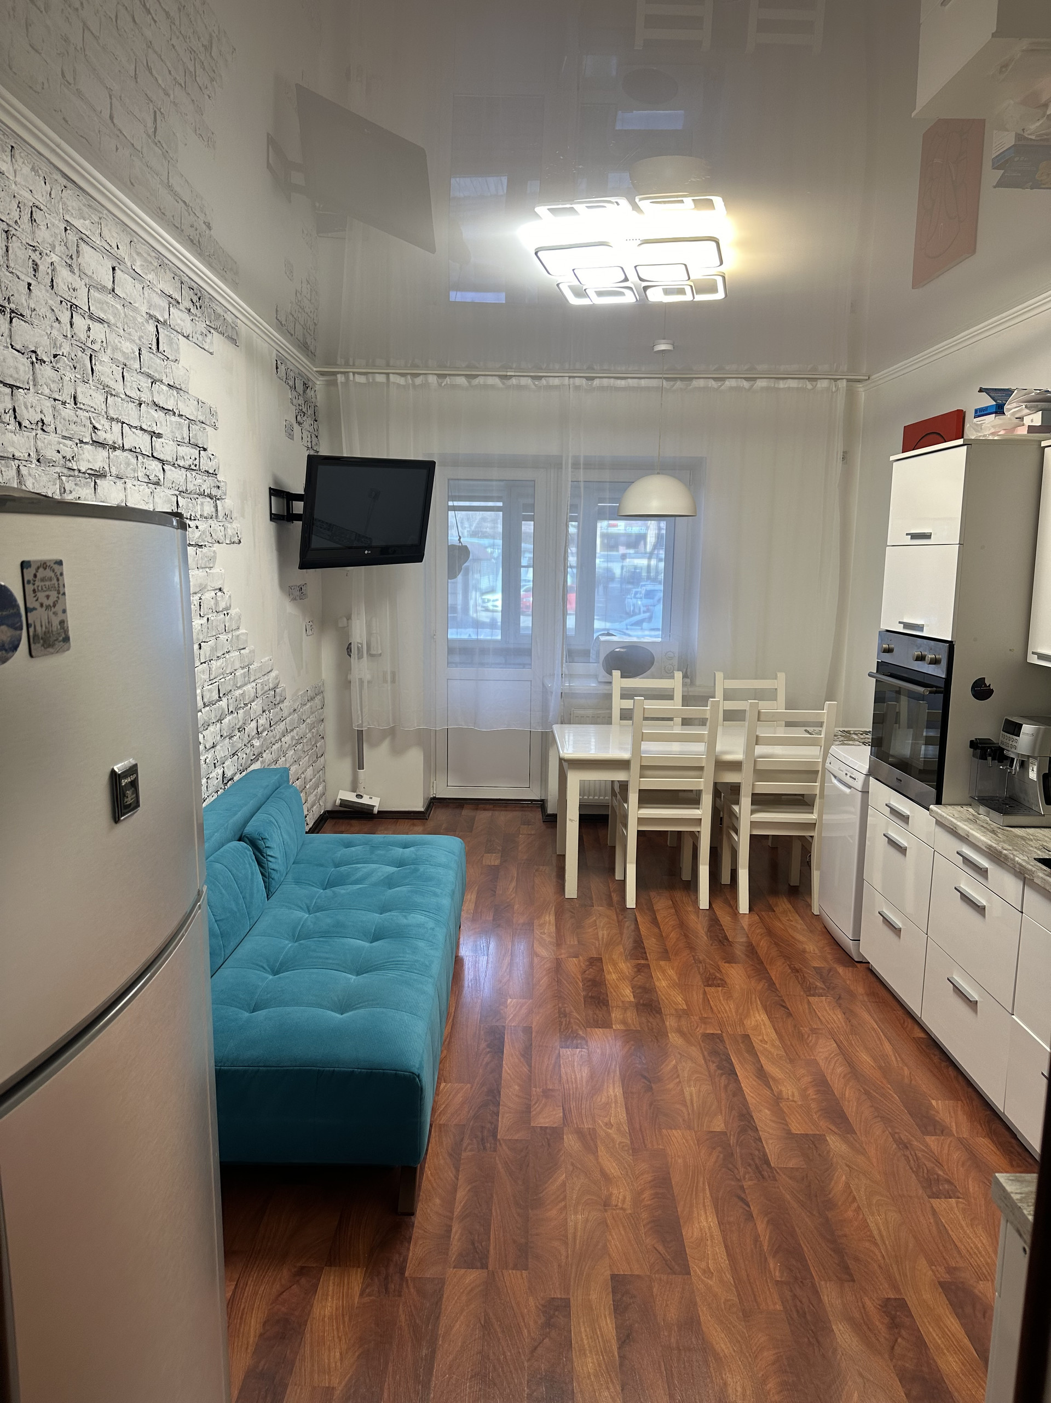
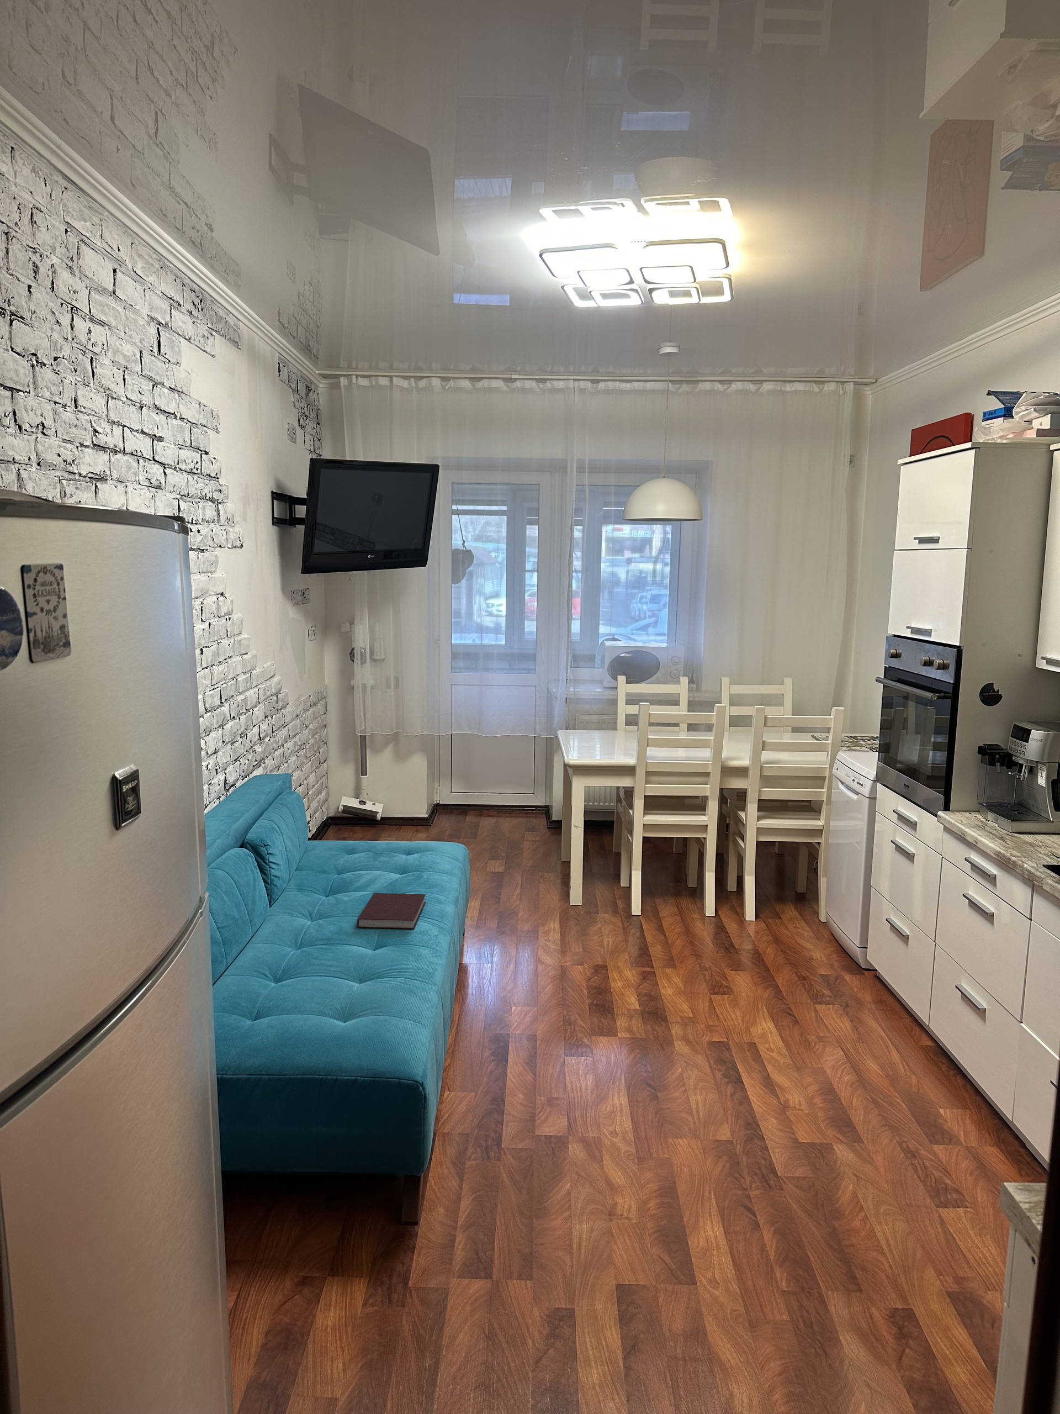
+ notebook (393, 910)
